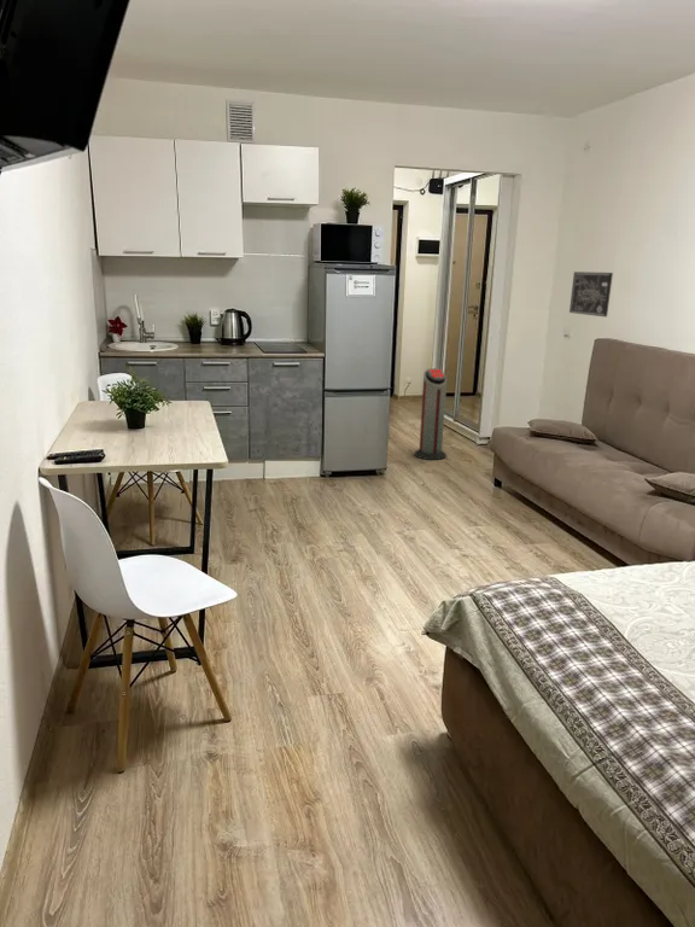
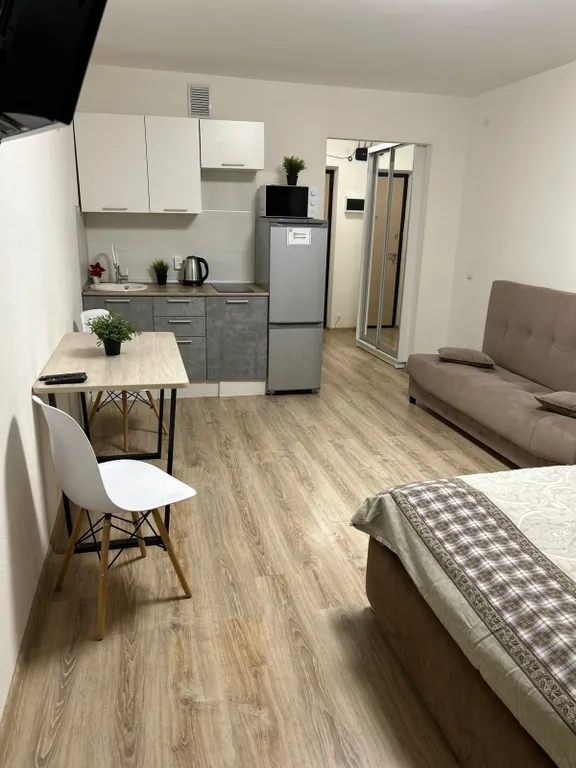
- wall art (590, 293)
- air purifier (432, 413)
